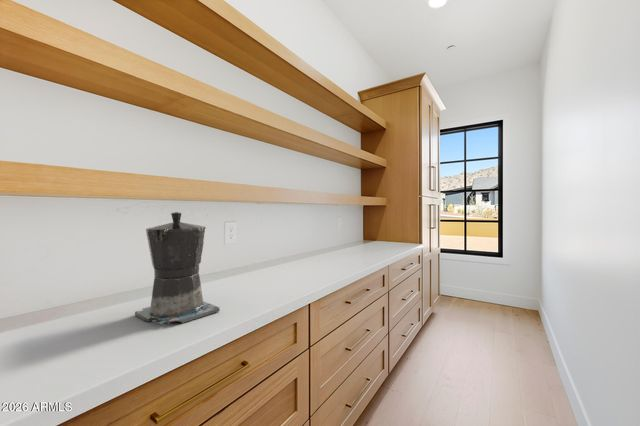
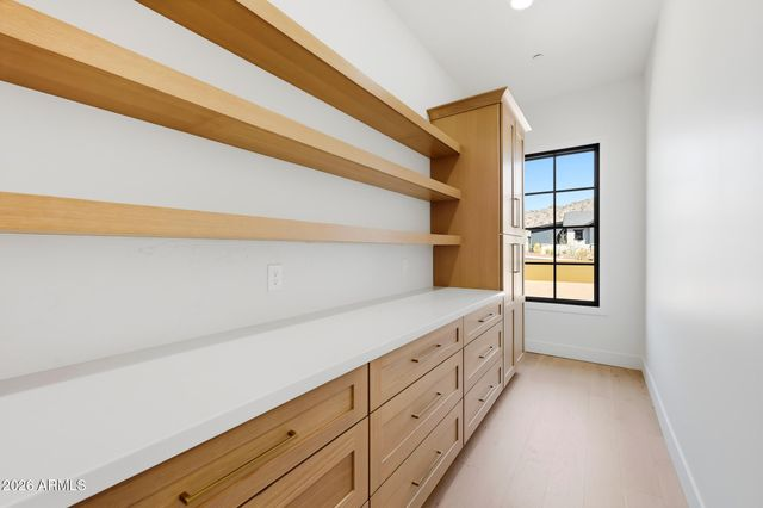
- coffee maker (177, 262)
